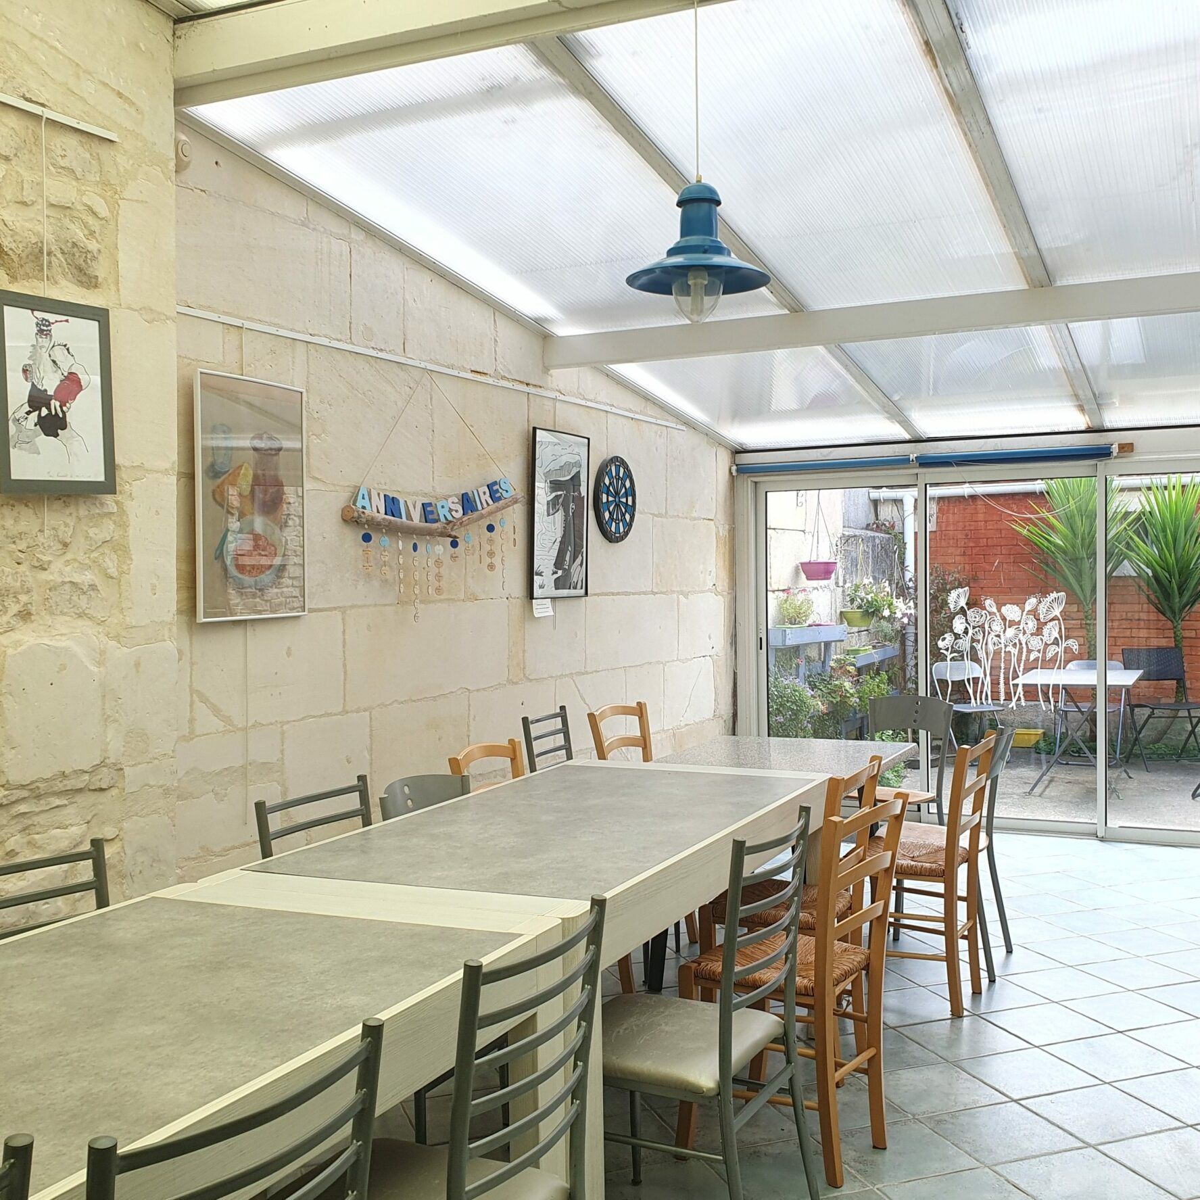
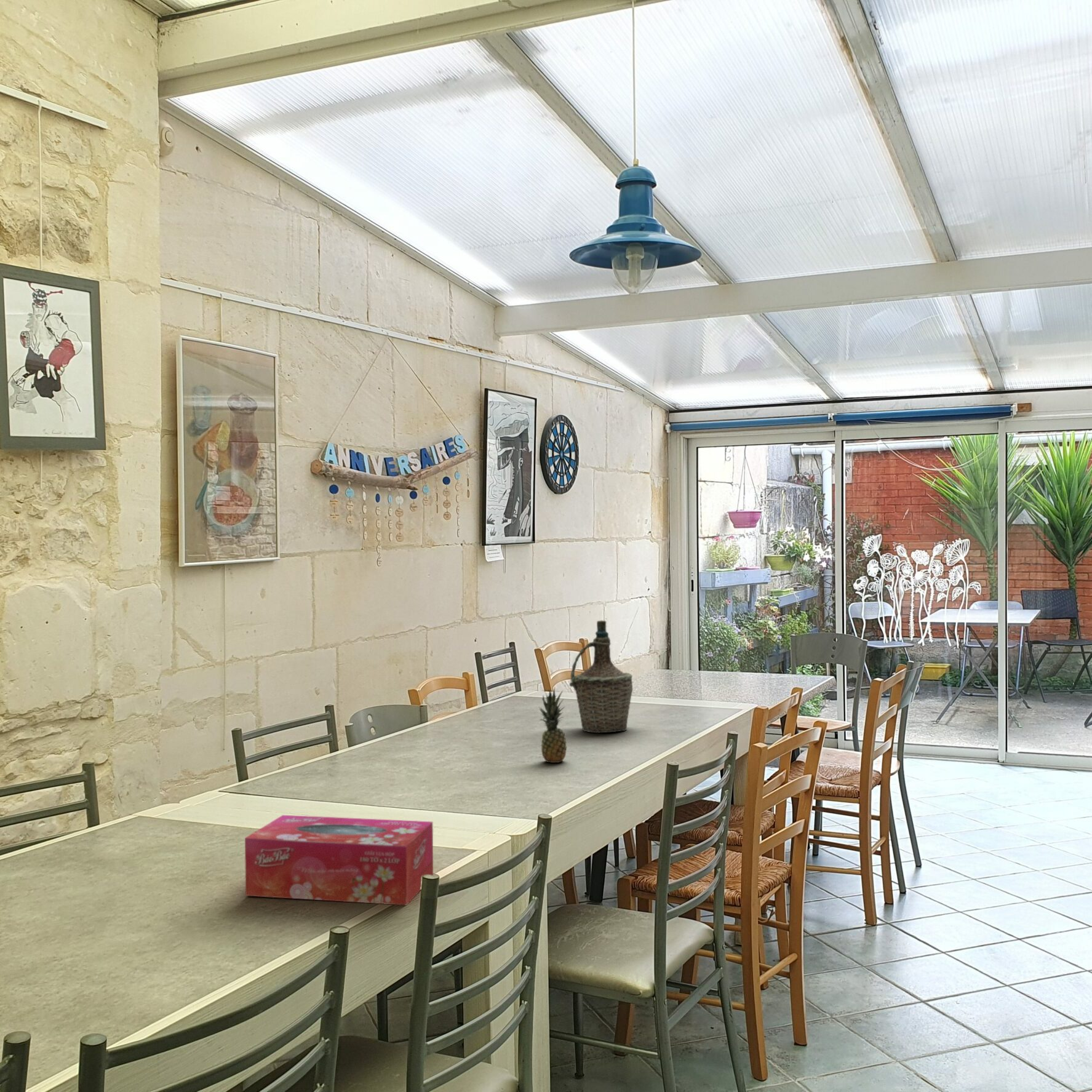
+ tissue box (341, 858)
+ fruit (552, 724)
+ bottle (602, 675)
